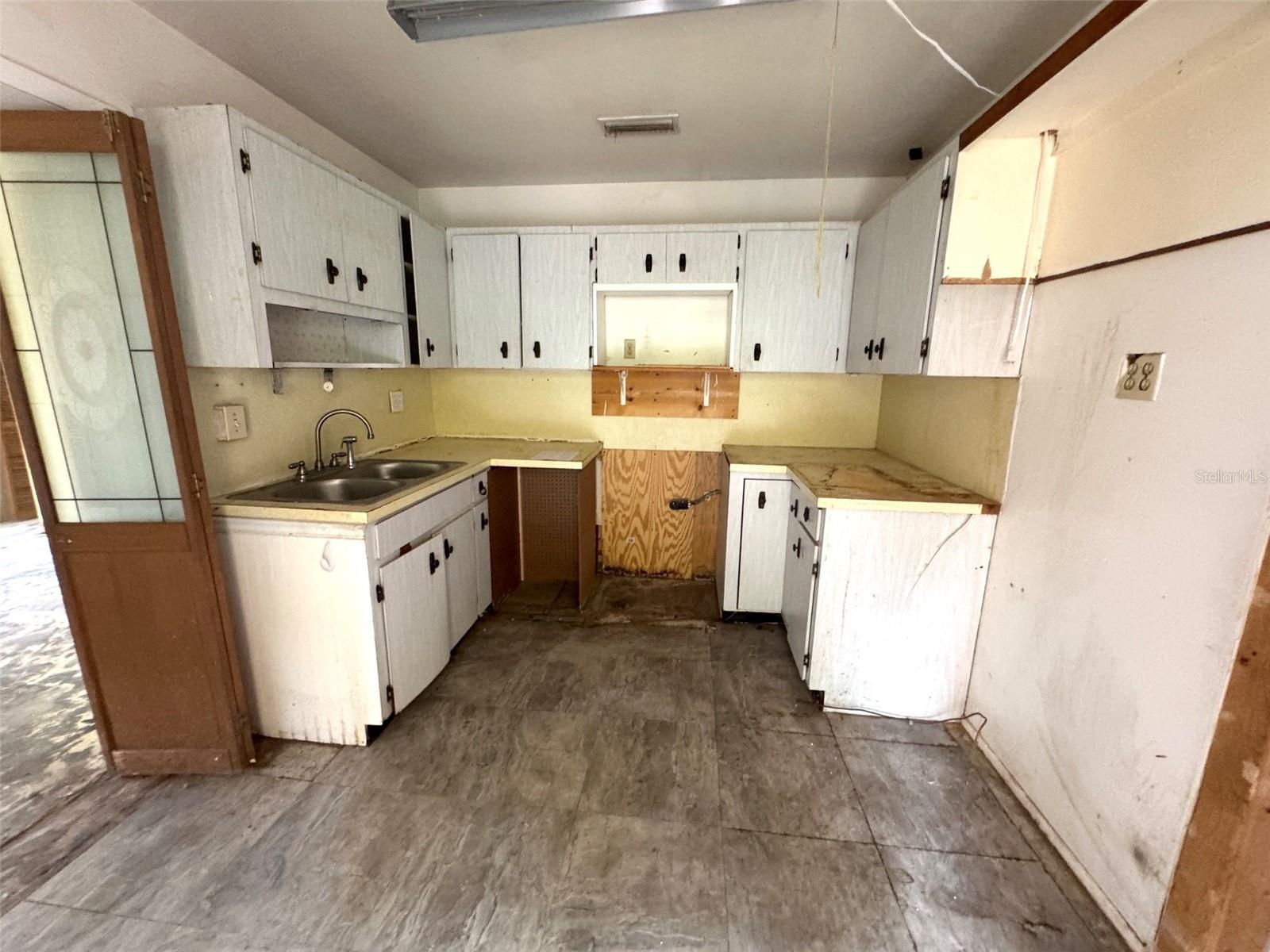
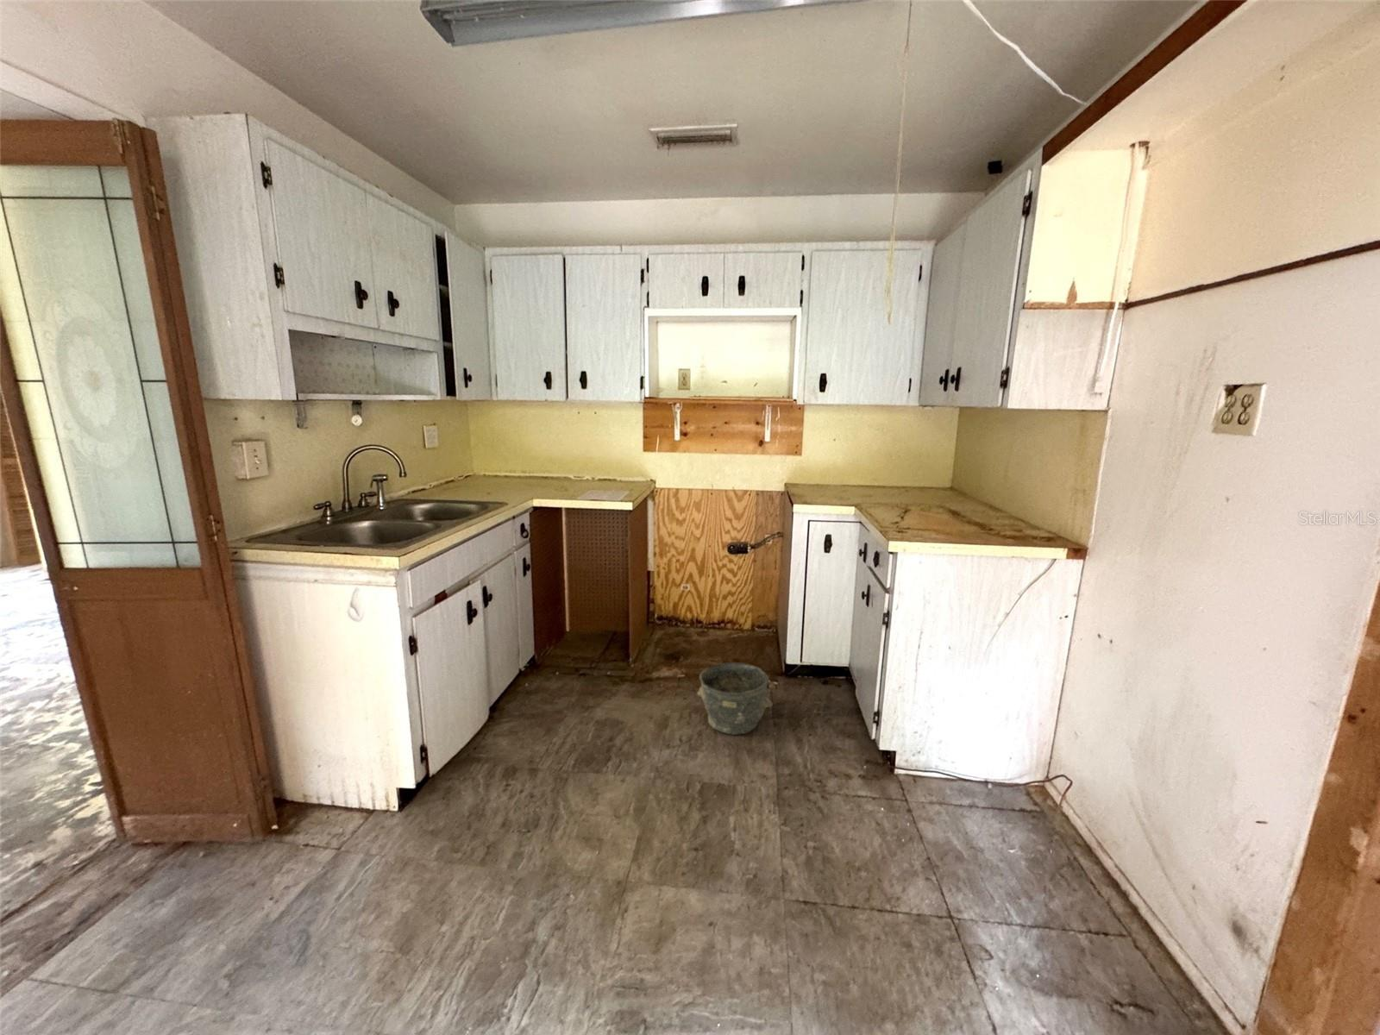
+ bucket (735, 699)
